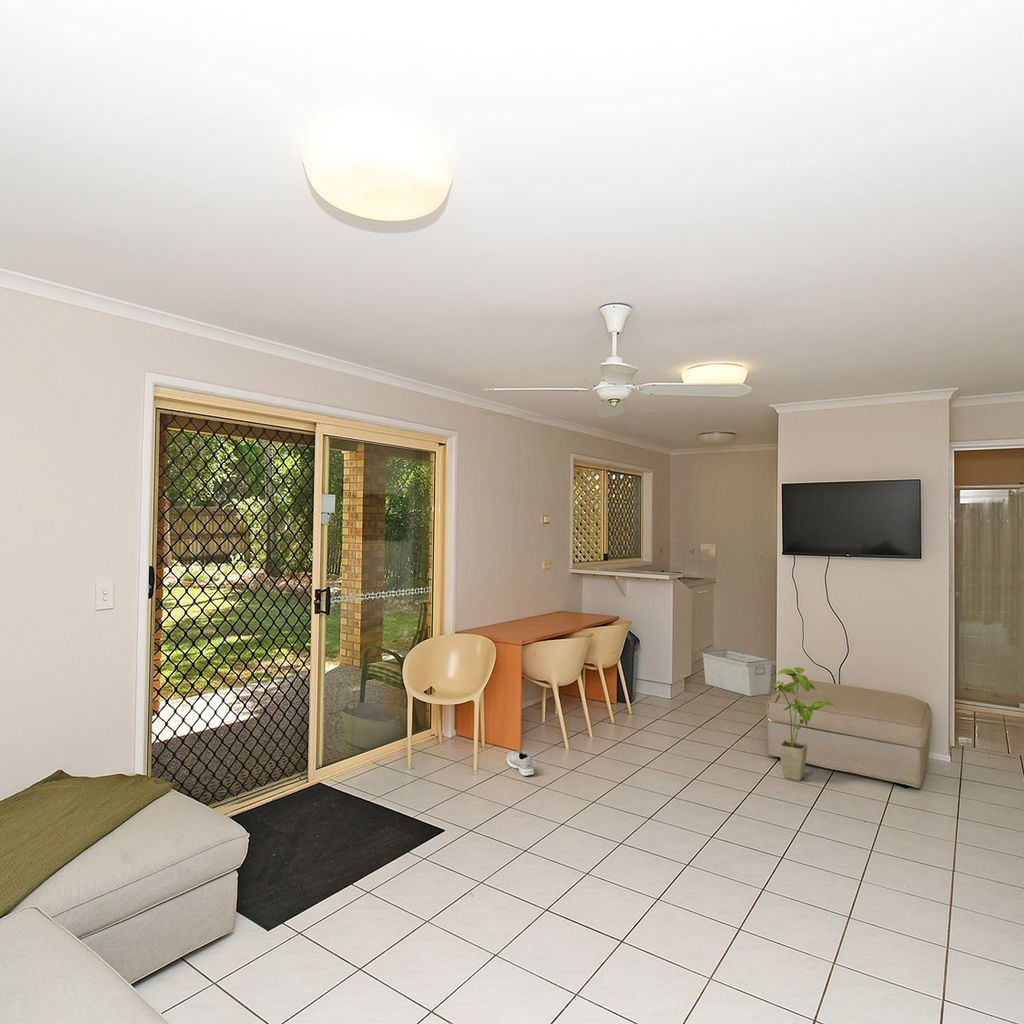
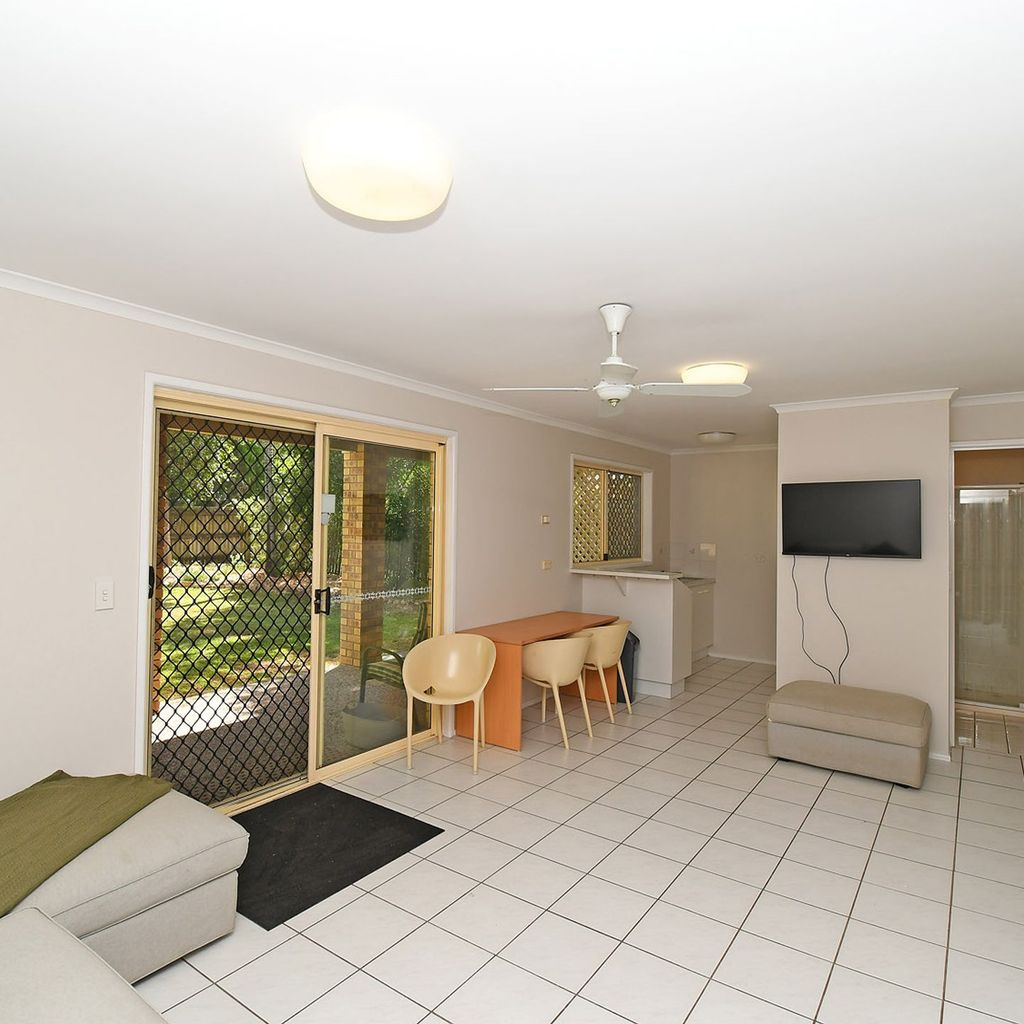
- house plant (801, 723)
- storage bin (736, 671)
- sneaker (521, 758)
